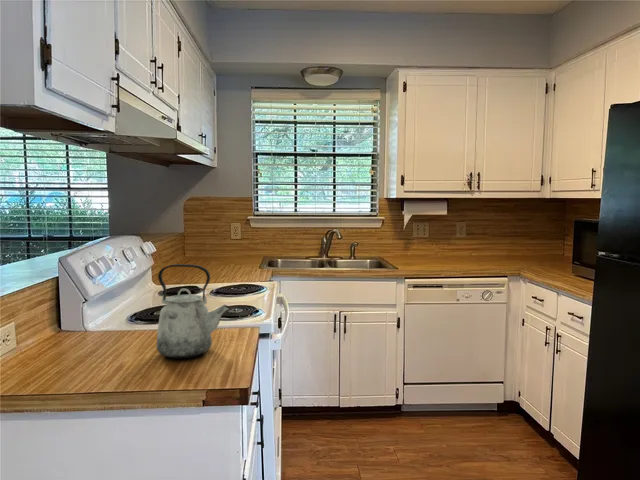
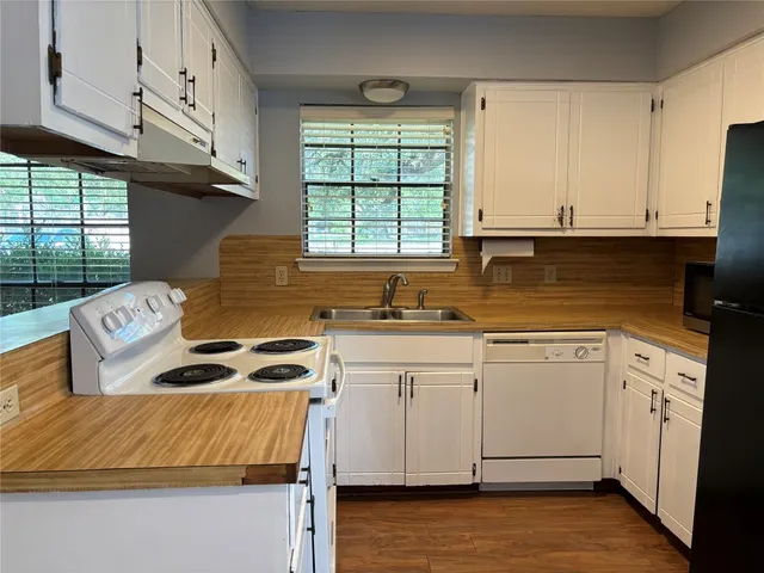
- kettle (194, 309)
